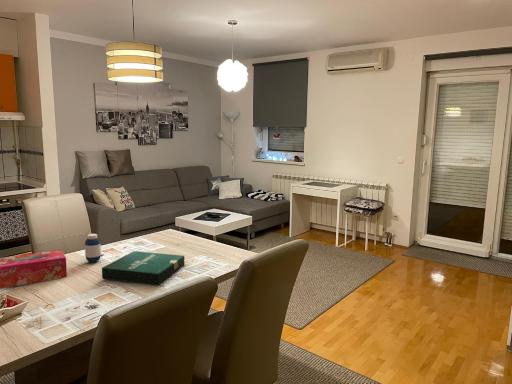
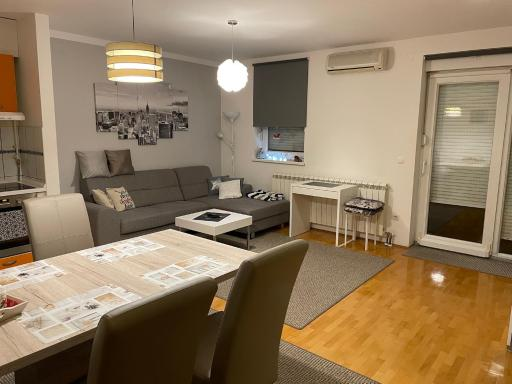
- tissue box (30, 268)
- medicine bottle (92, 248)
- pizza box (145, 266)
